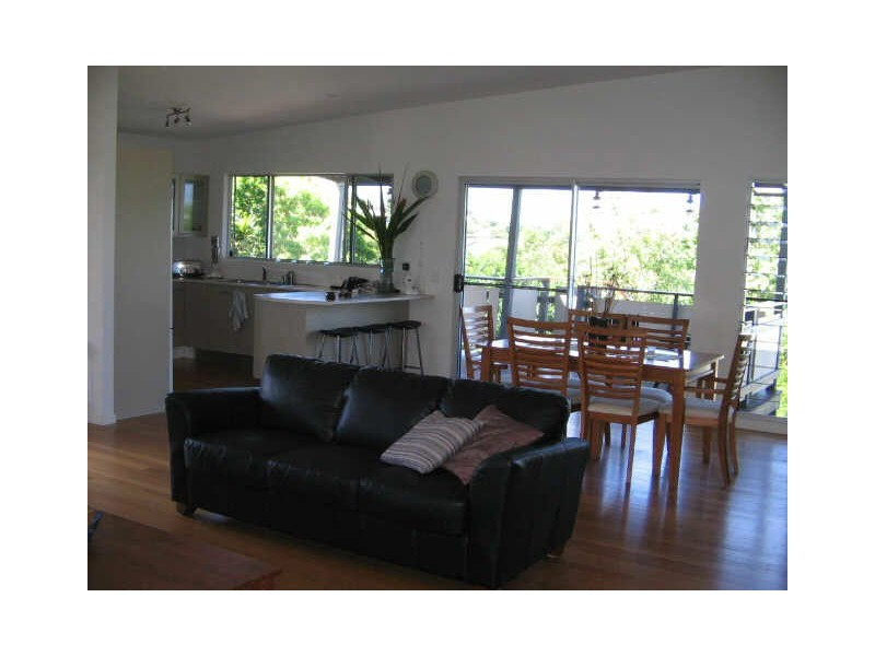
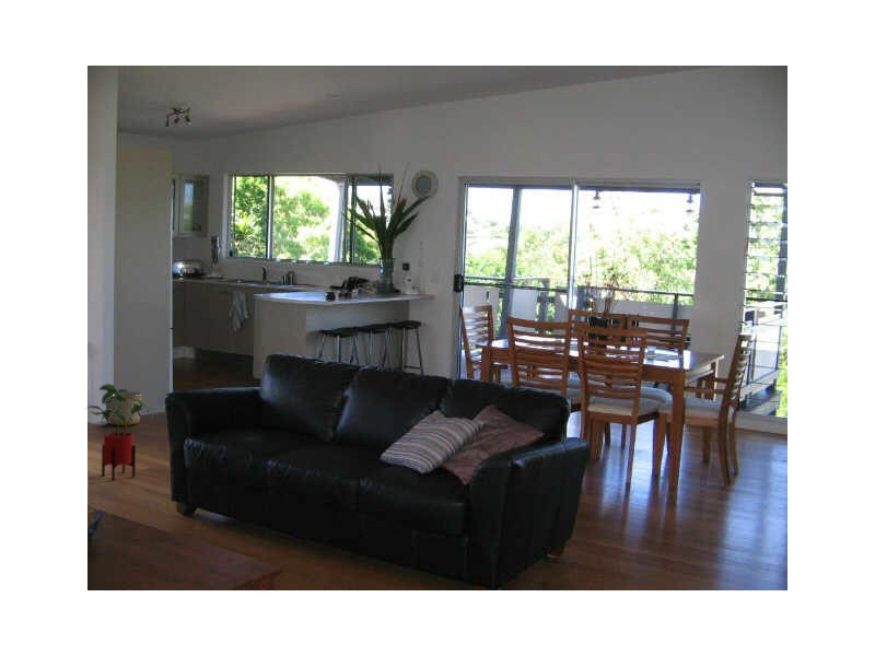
+ planter (124, 408)
+ house plant (116, 432)
